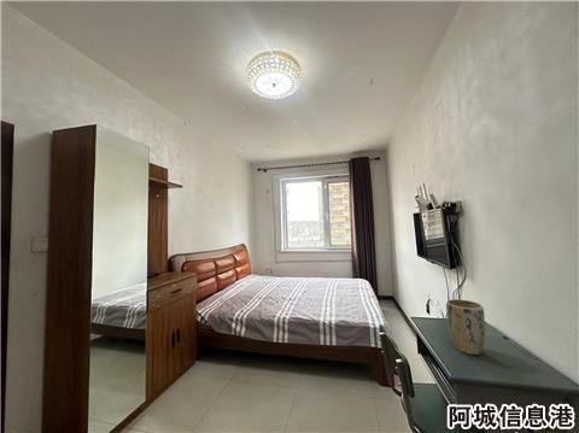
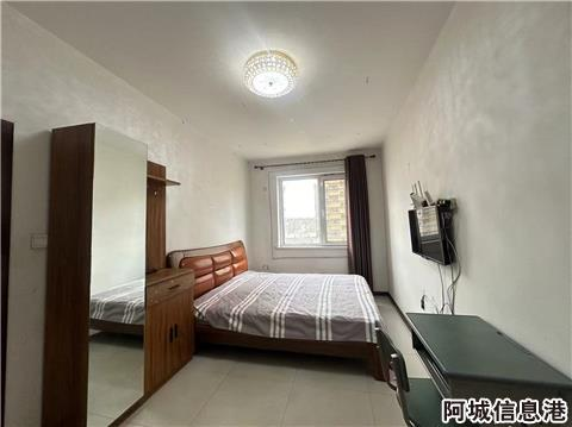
- plant pot (466, 326)
